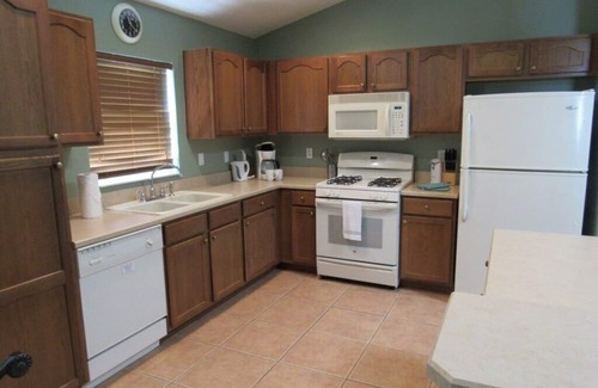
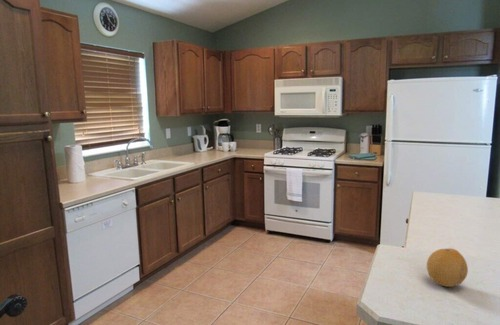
+ fruit (446, 266)
